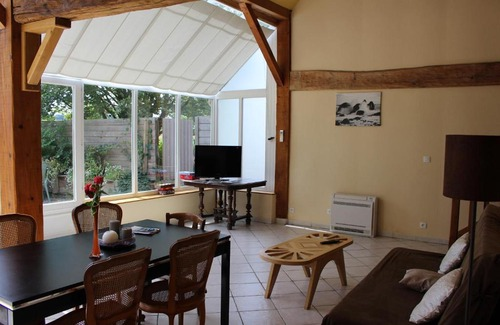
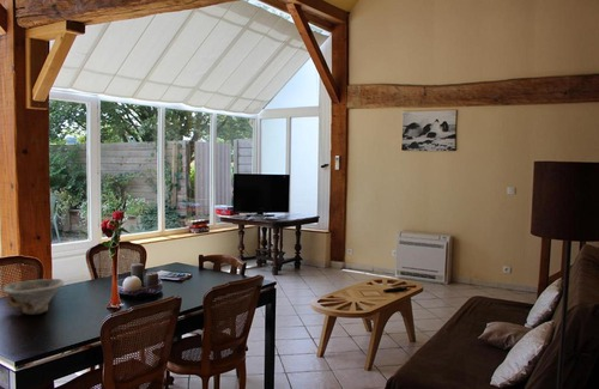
+ bowl (34, 297)
